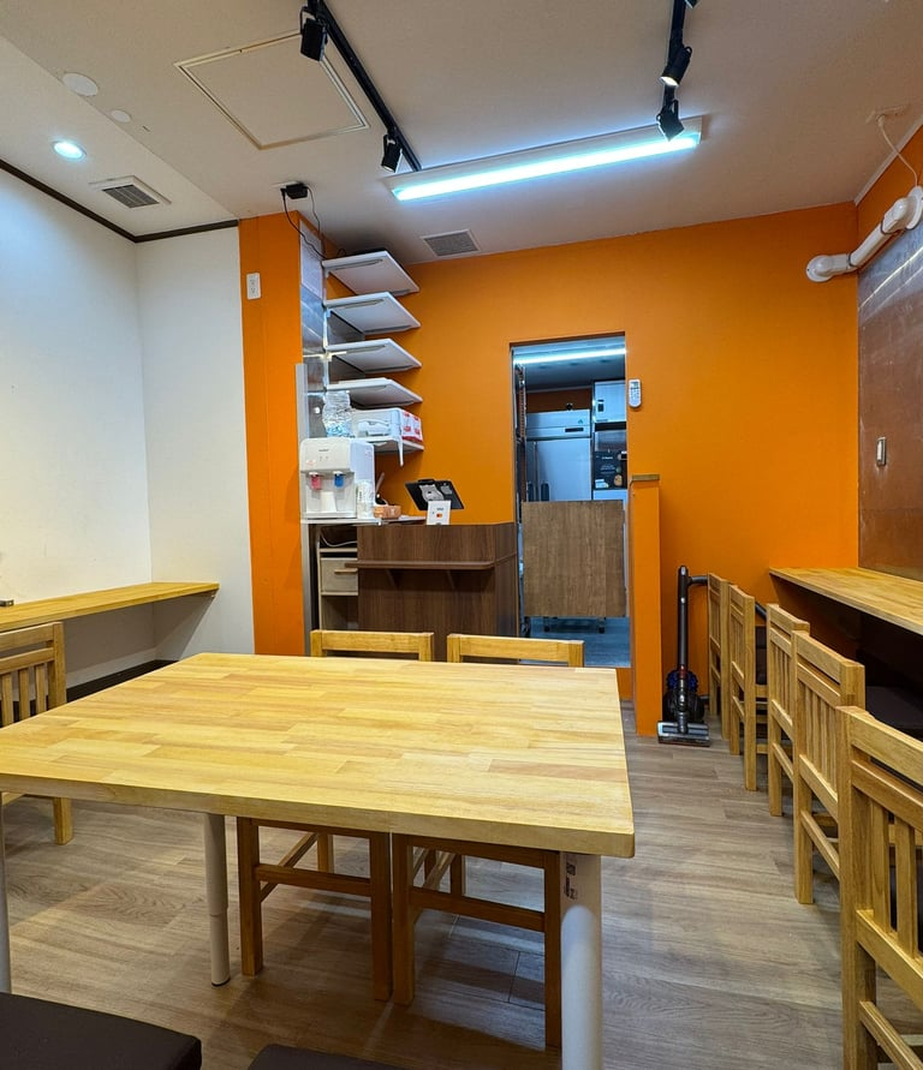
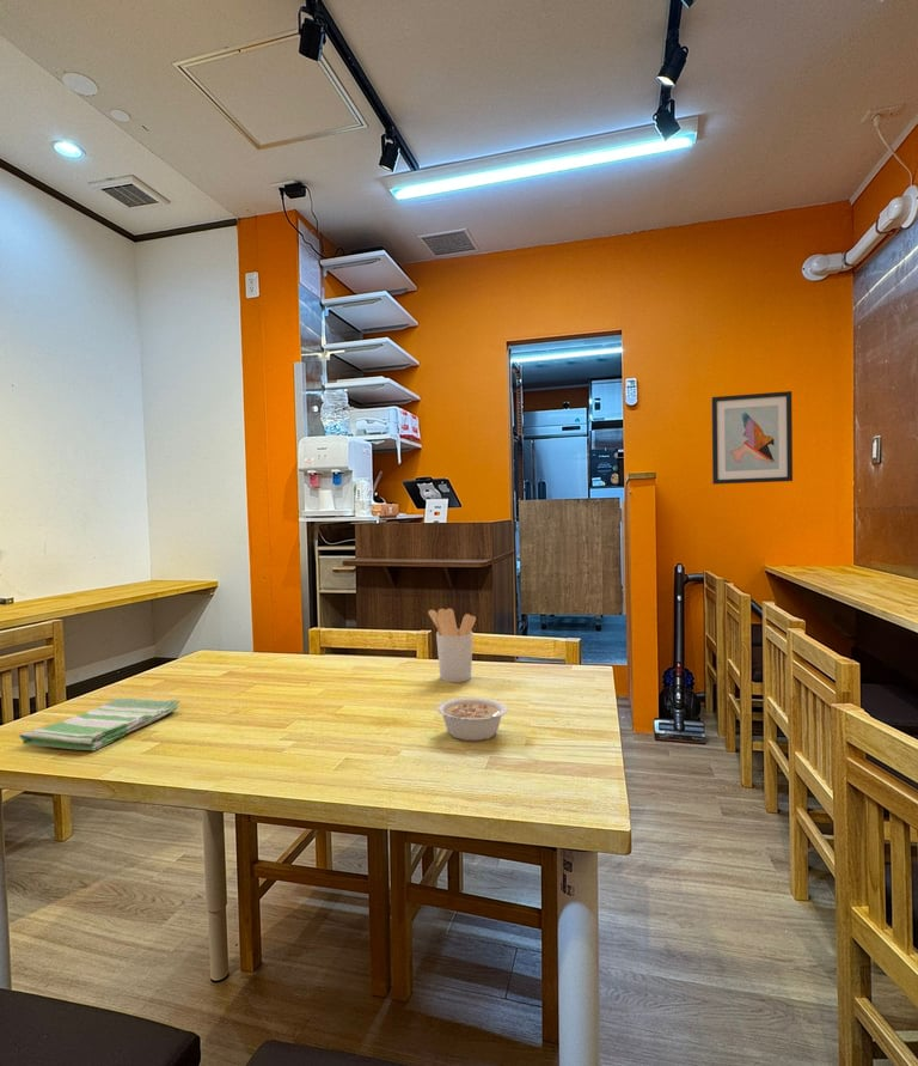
+ legume (475, 717)
+ wall art (751, 438)
+ dish towel (105, 719)
+ utensil holder (449, 641)
